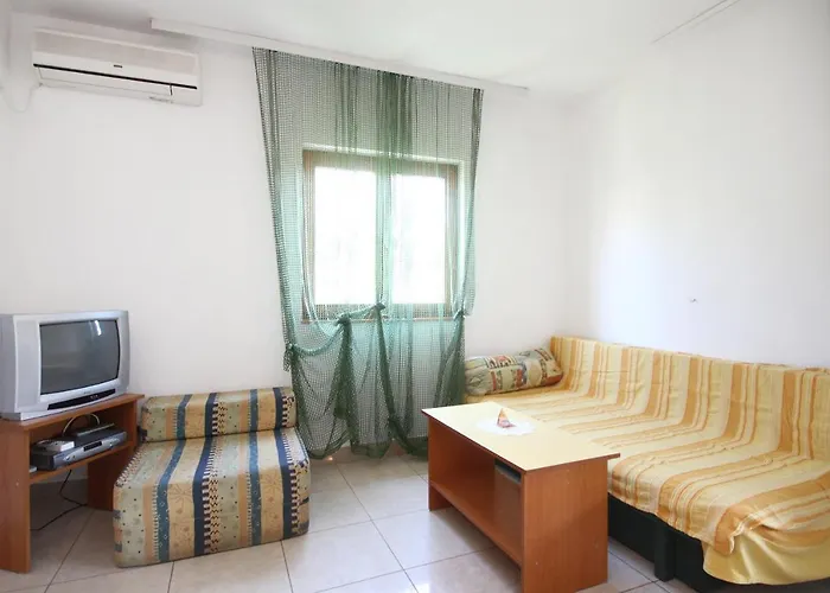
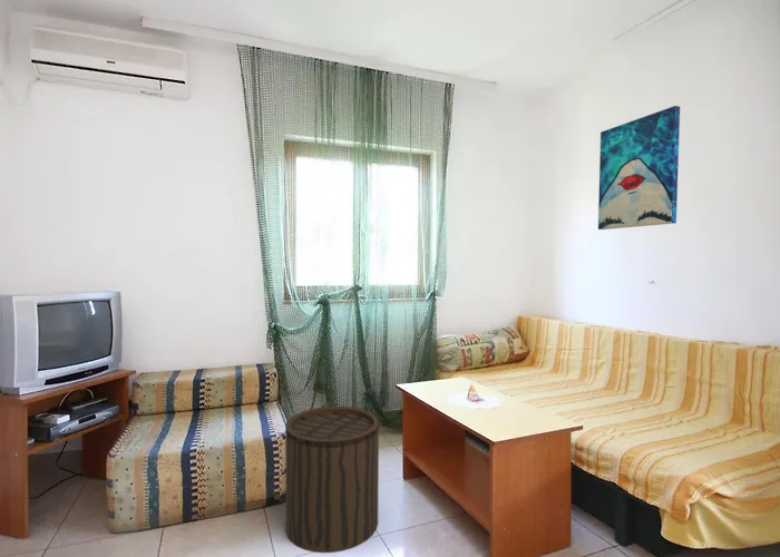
+ wall art (635, 174)
+ stool (332, 472)
